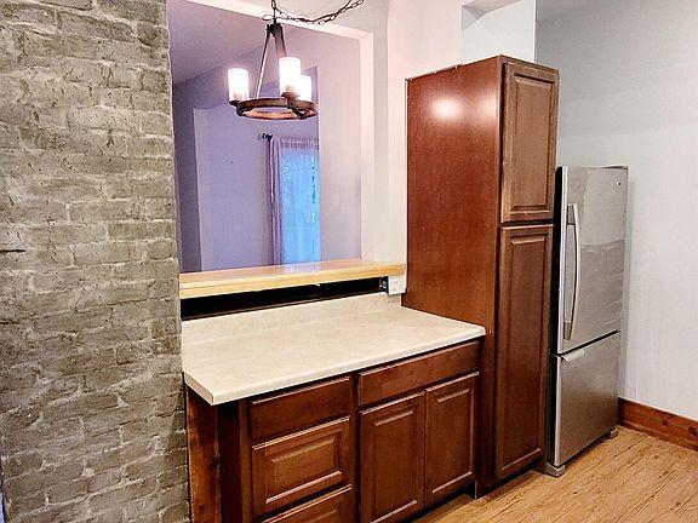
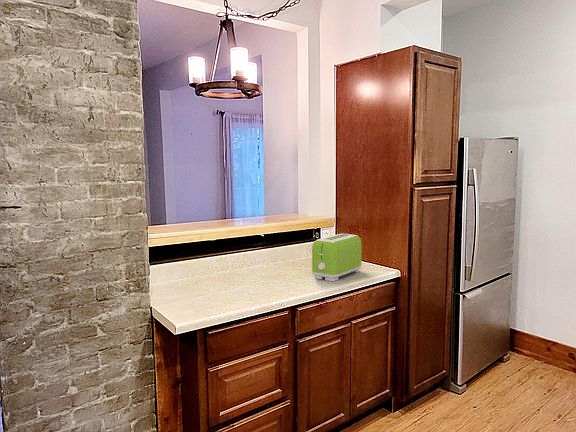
+ toaster (337, 255)
